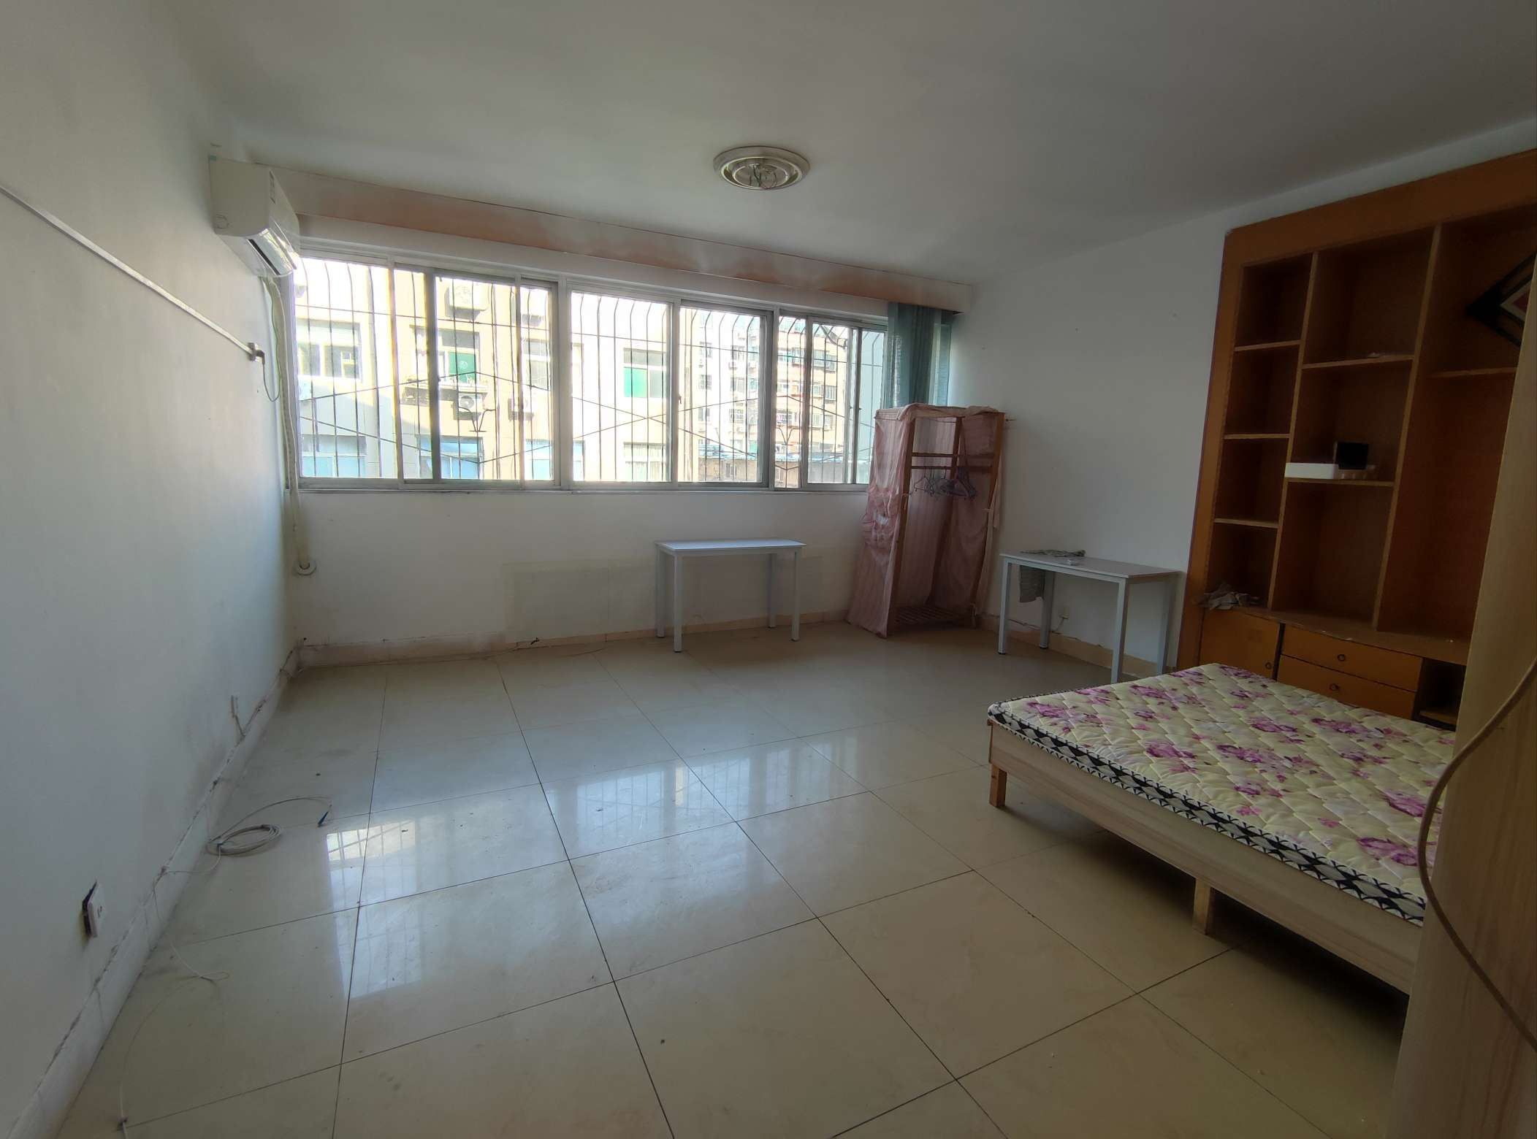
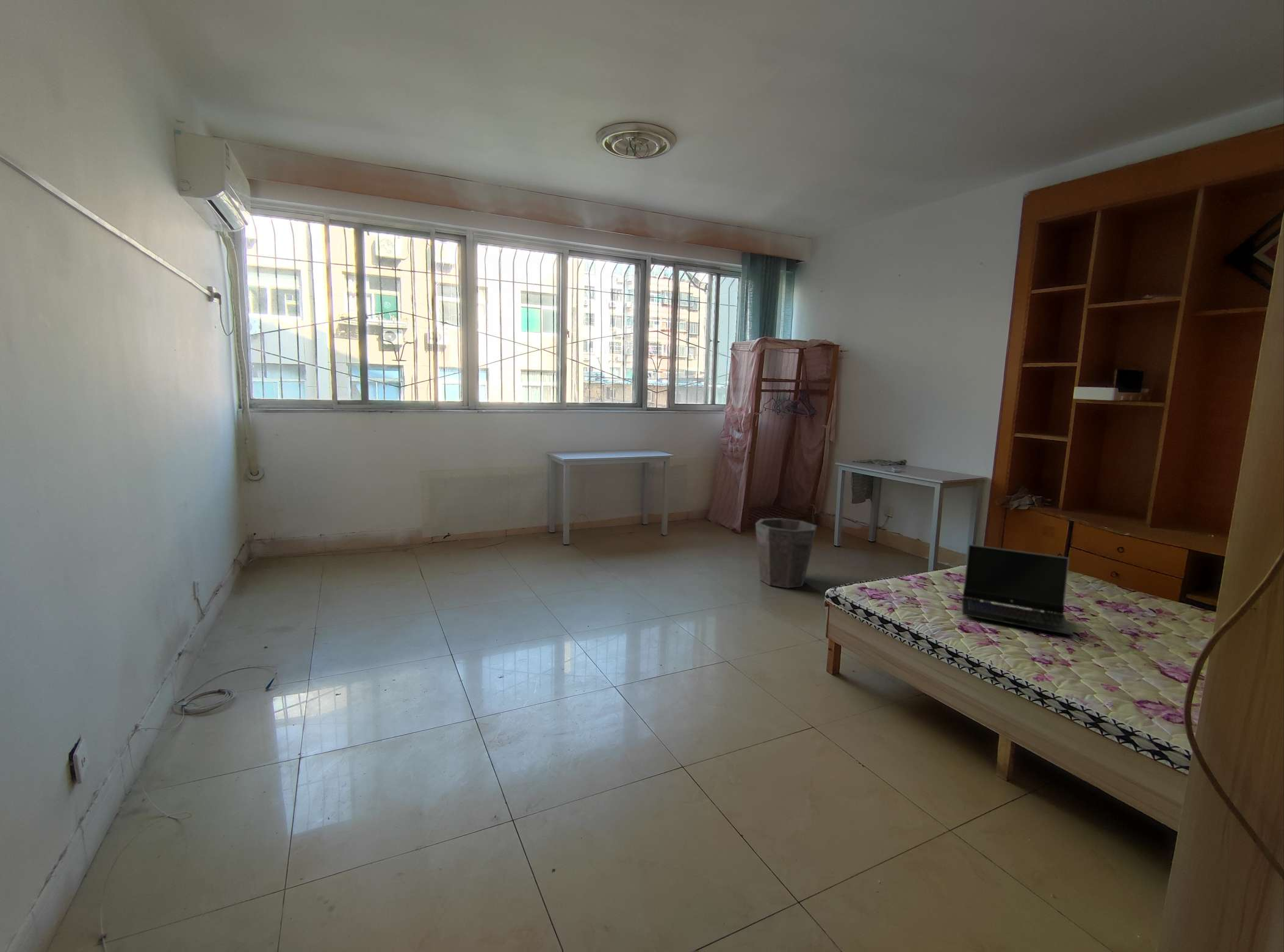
+ waste bin (784, 552)
+ laptop computer (1016, 587)
